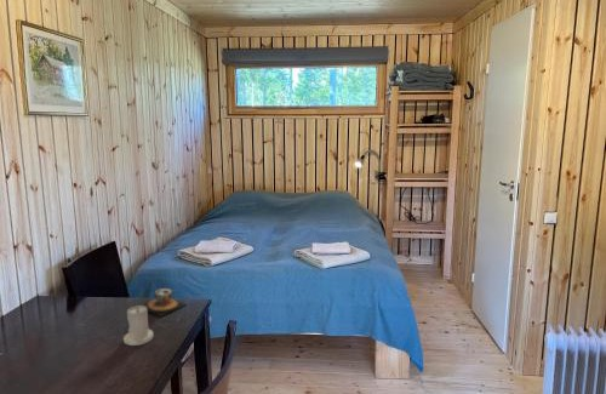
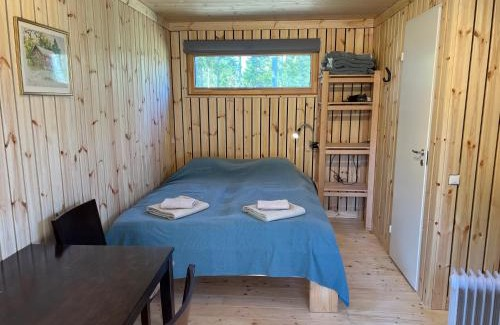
- candle (137, 321)
- teacup (161, 298)
